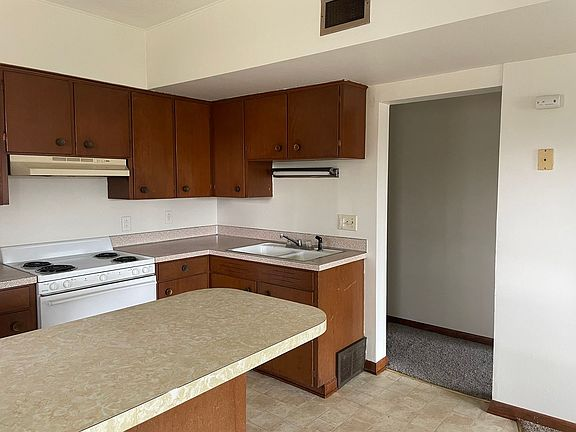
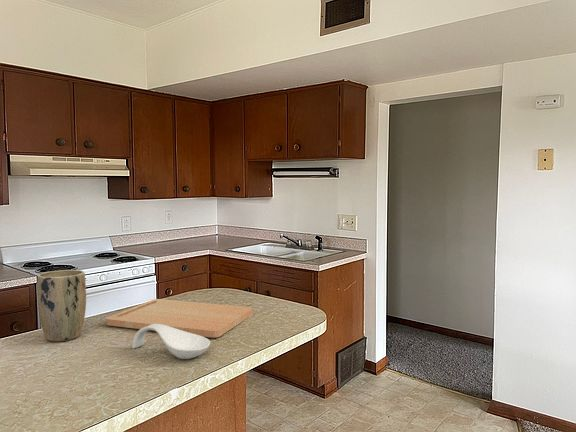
+ spoon rest (170, 340)
+ plant pot (62, 305)
+ cutting board (182, 315)
